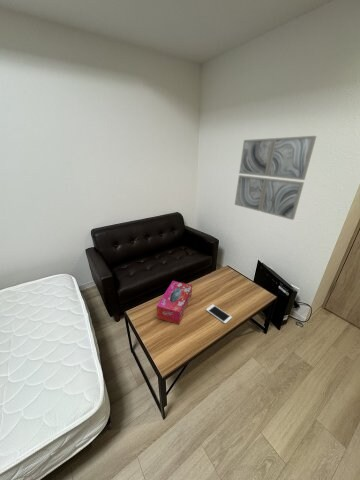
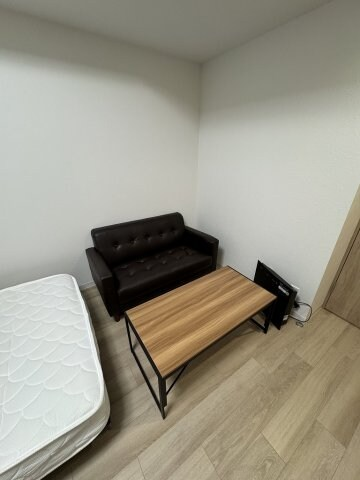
- cell phone (218, 313)
- tissue box (175, 300)
- wall art (267, 178)
